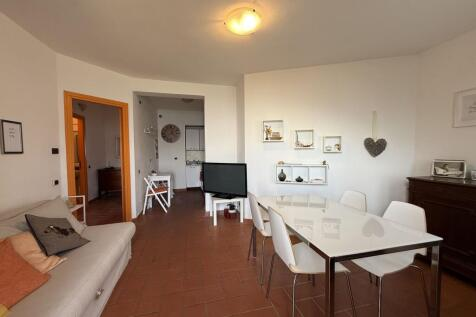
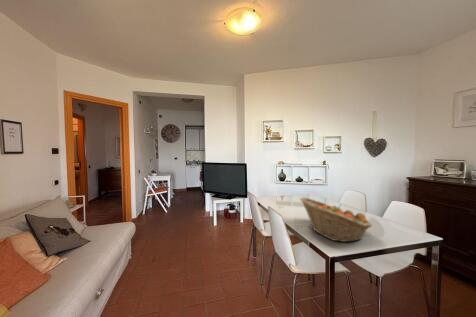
+ fruit basket (332, 216)
